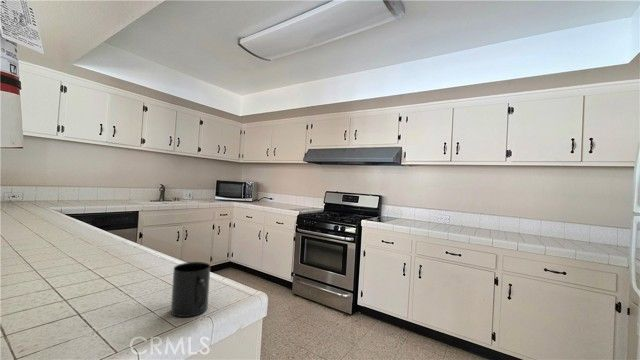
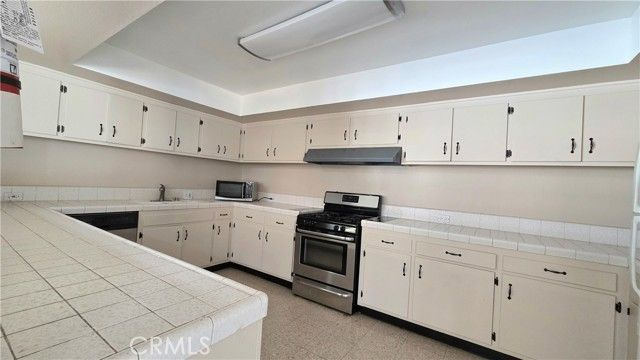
- mug (193, 290)
